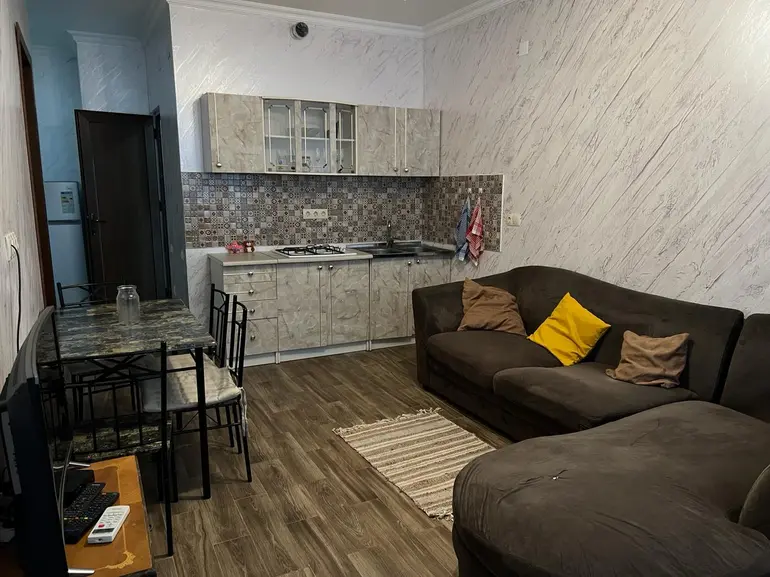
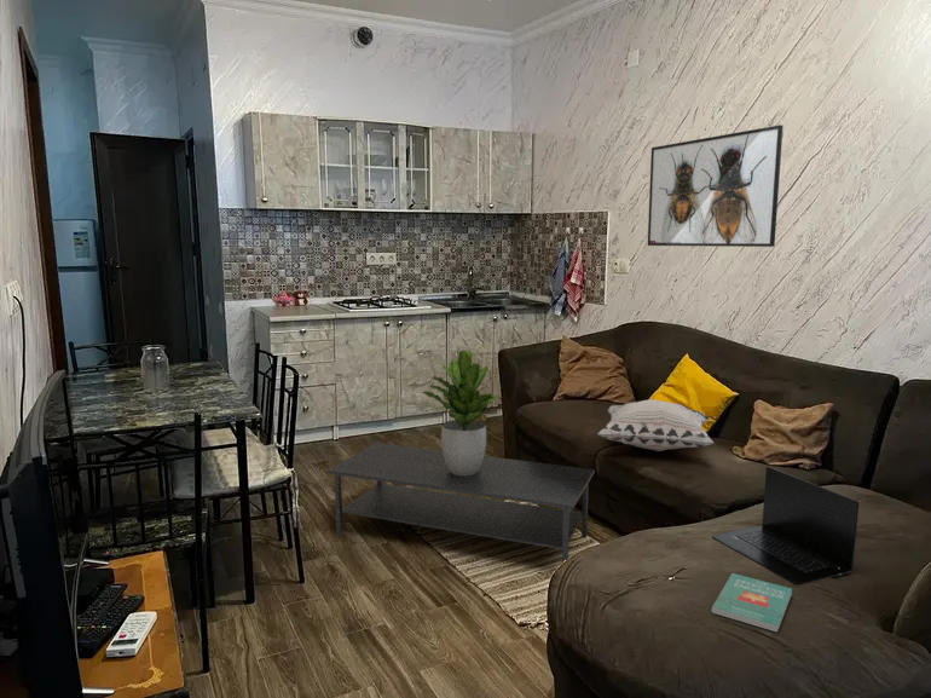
+ potted plant (463, 409)
+ decorative pillow (655, 425)
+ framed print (706, 192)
+ book (752, 600)
+ laptop (780, 521)
+ coffee table (461, 502)
